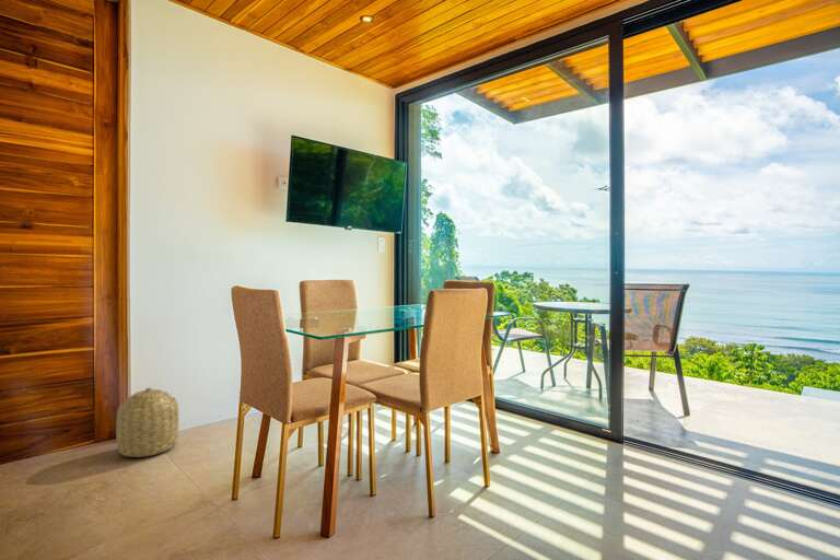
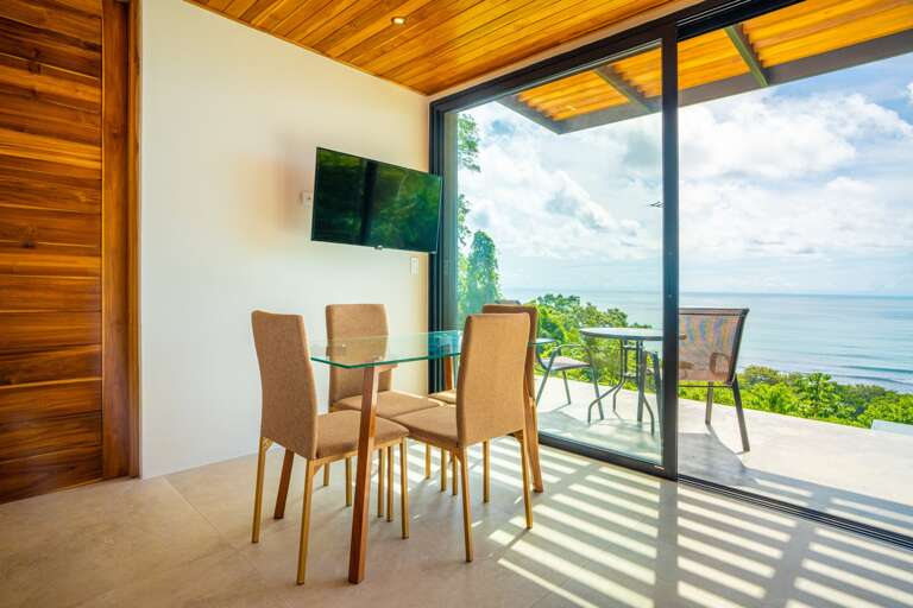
- basket (148, 419)
